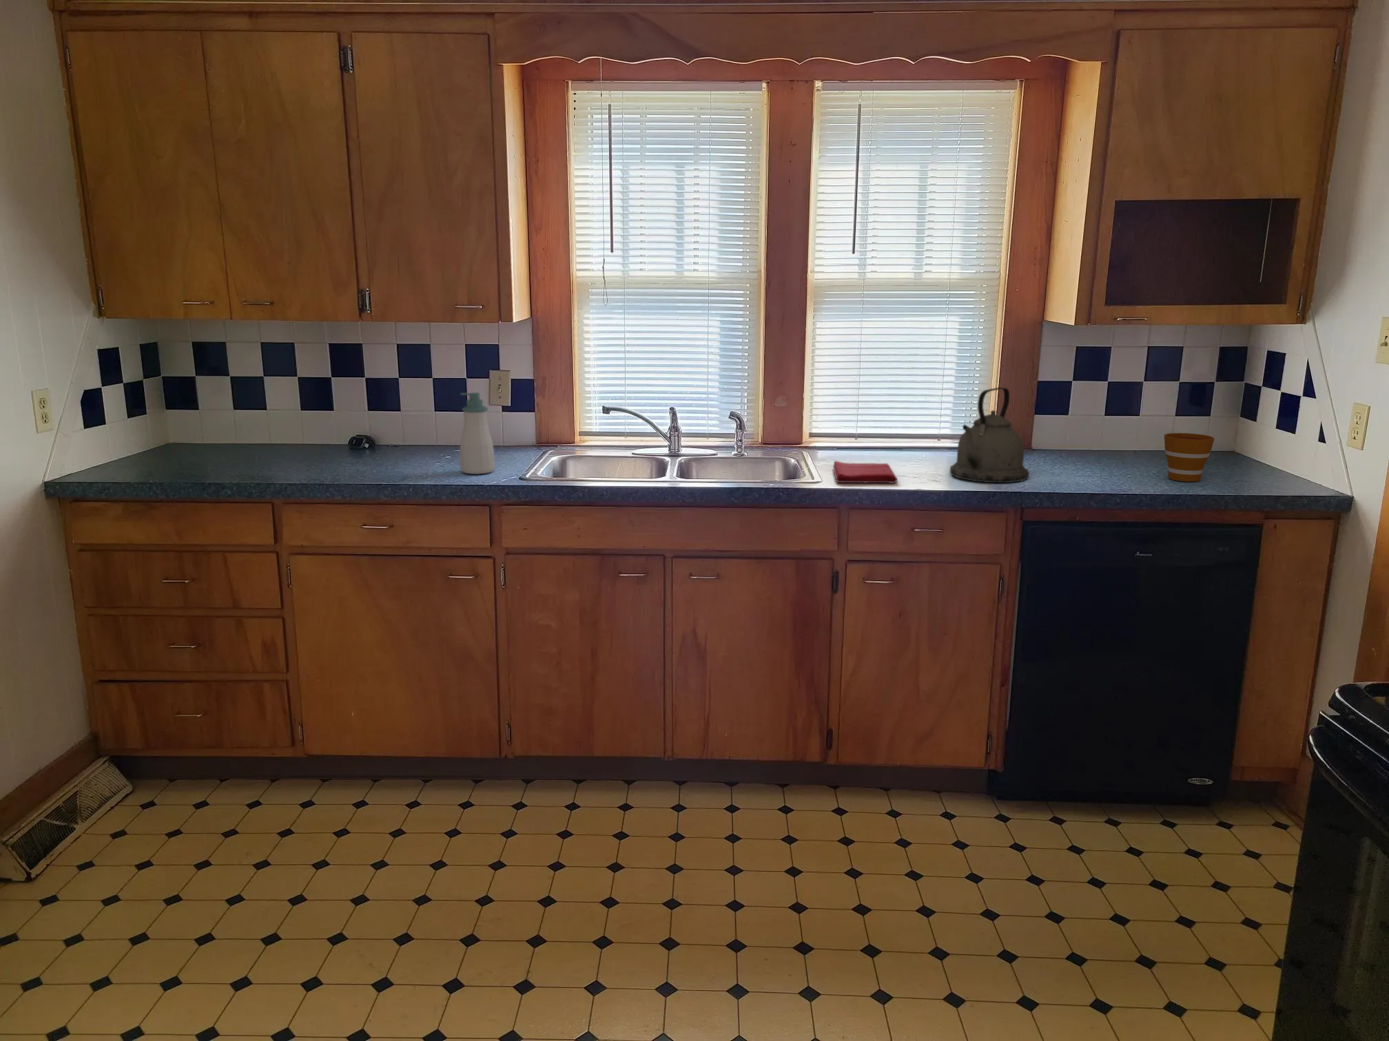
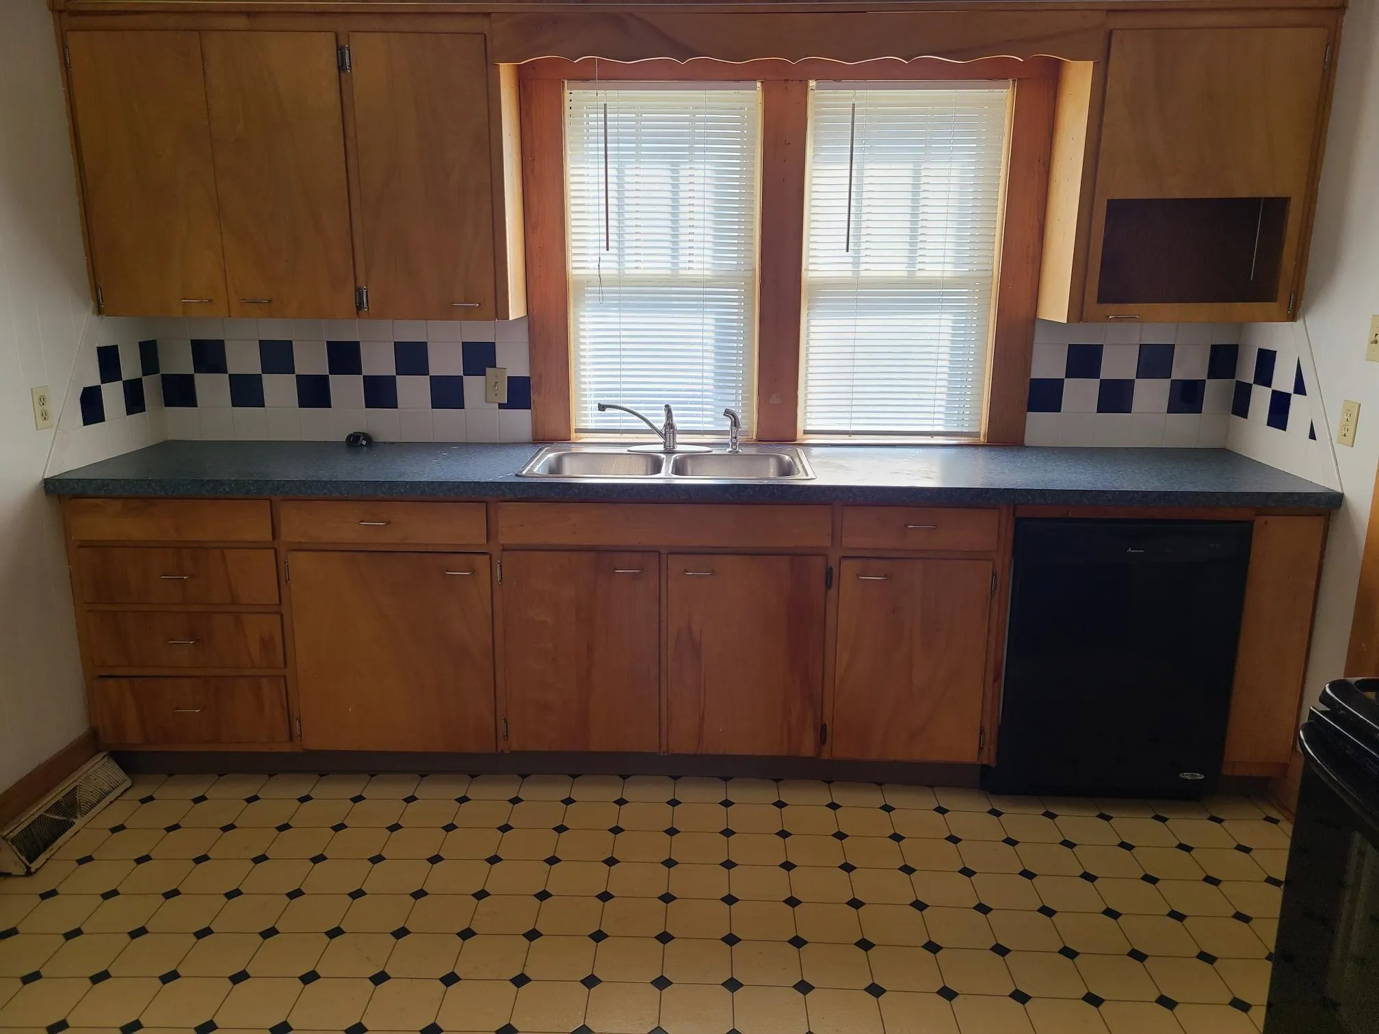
- kettle (992, 433)
- cup (1189, 457)
- dish towel (863, 471)
- soap bottle (476, 432)
